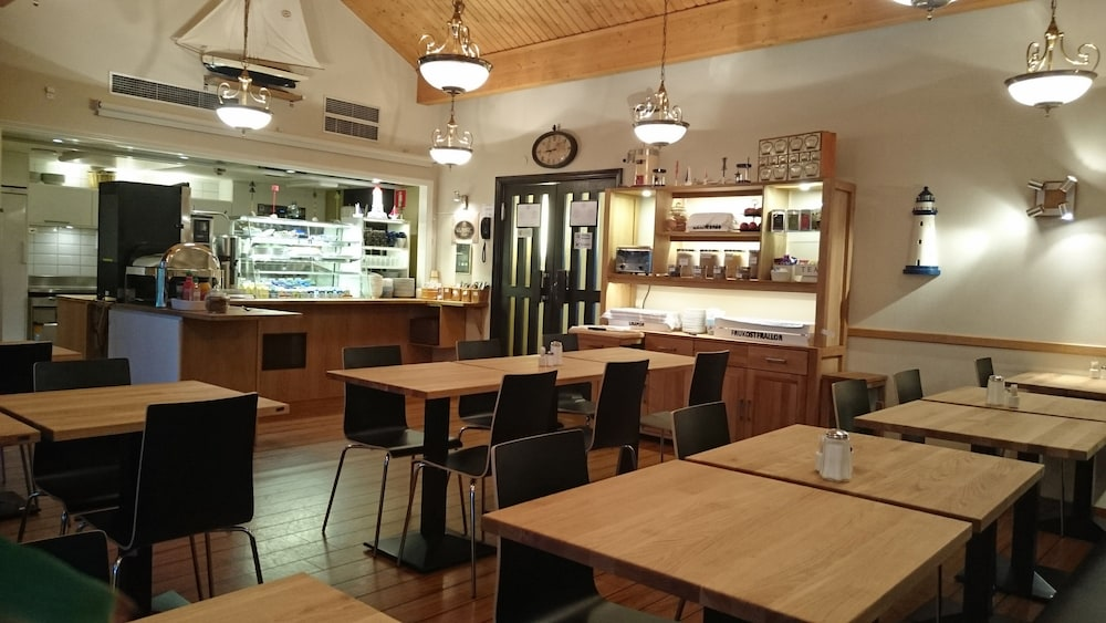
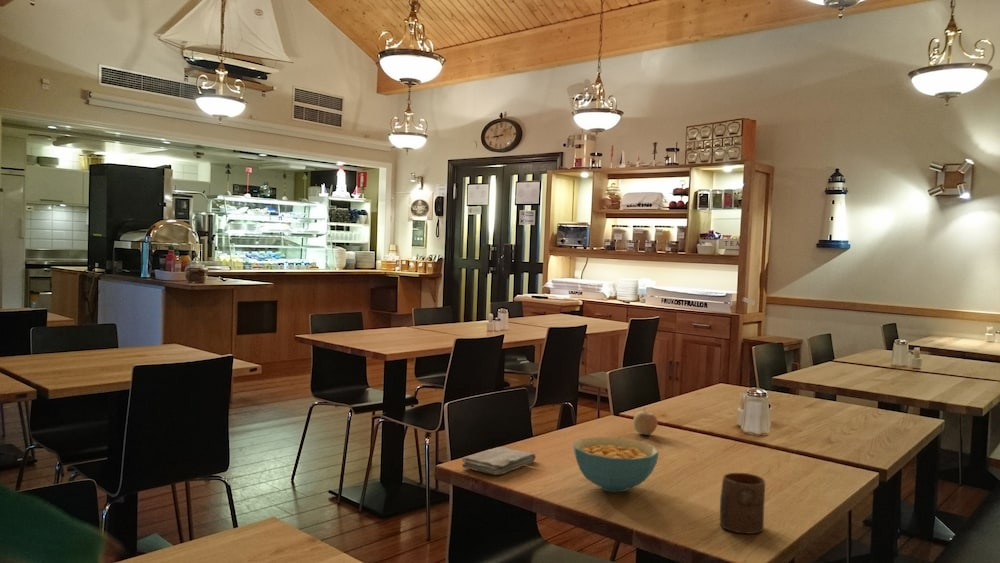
+ cup (741, 502)
+ cereal bowl (614, 467)
+ fruit (645, 420)
+ washcloth (498, 459)
